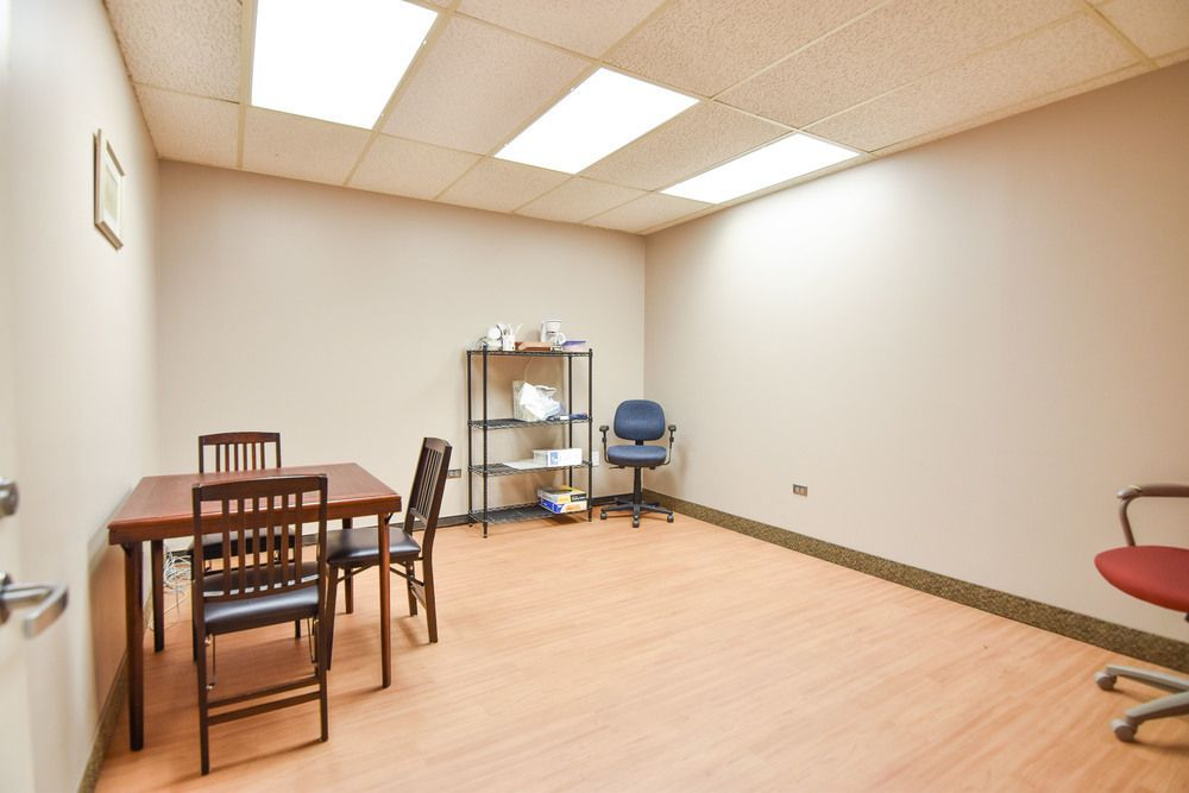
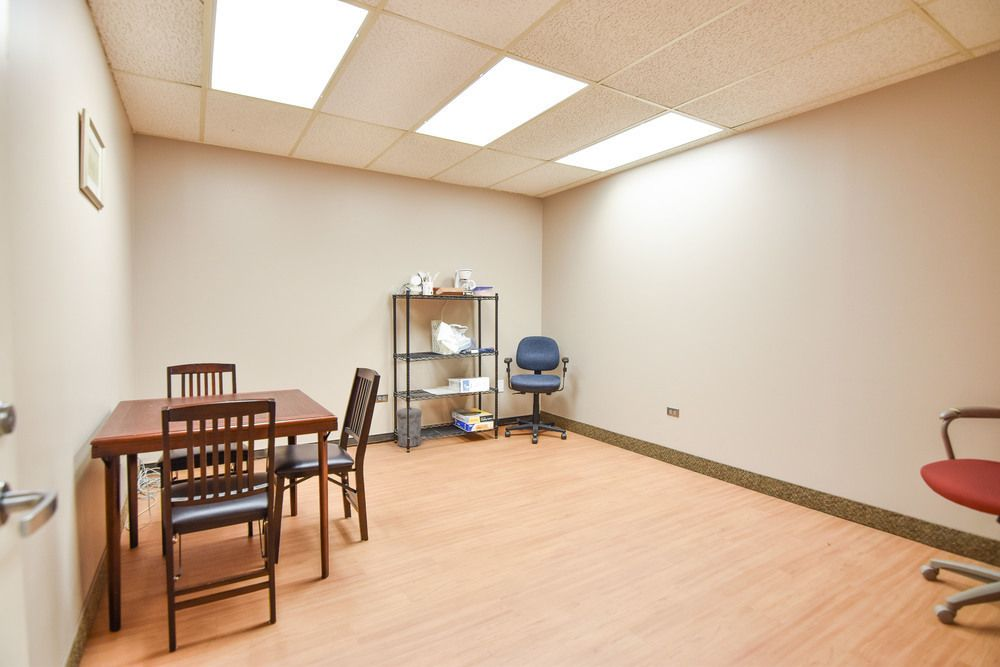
+ trash can (409, 426)
